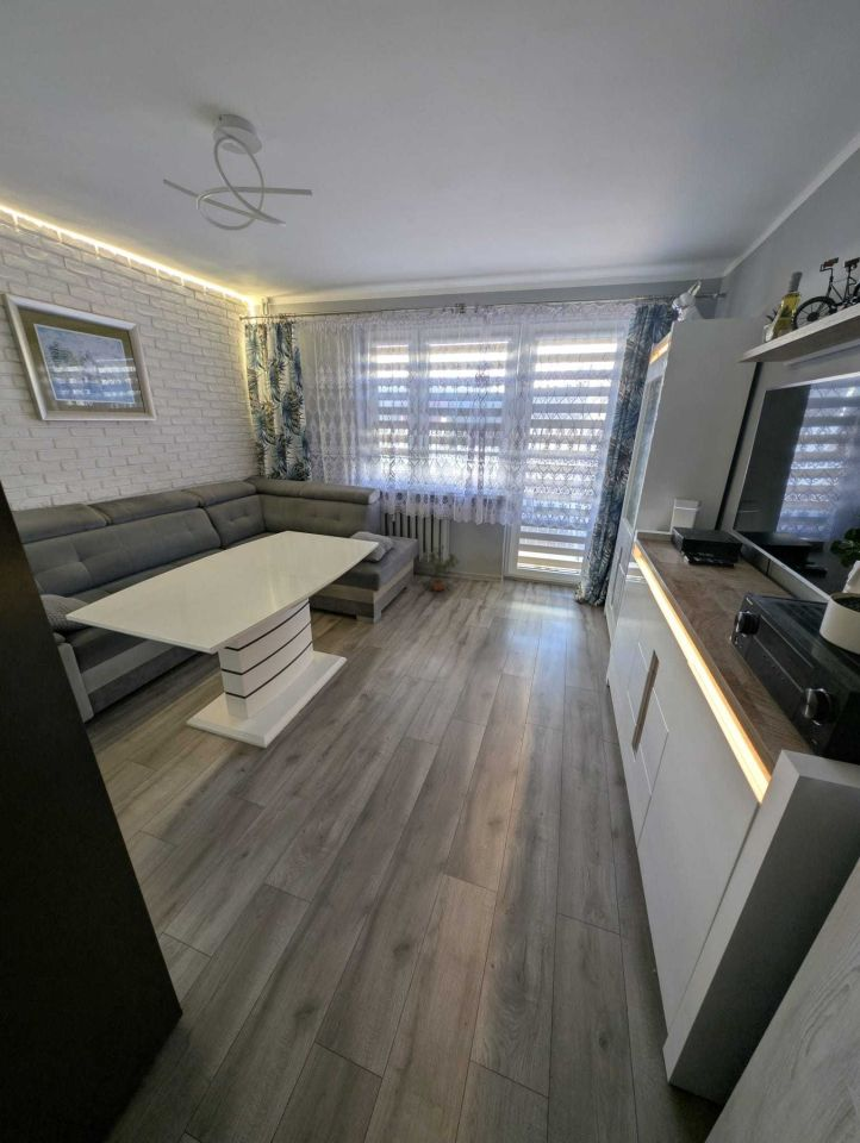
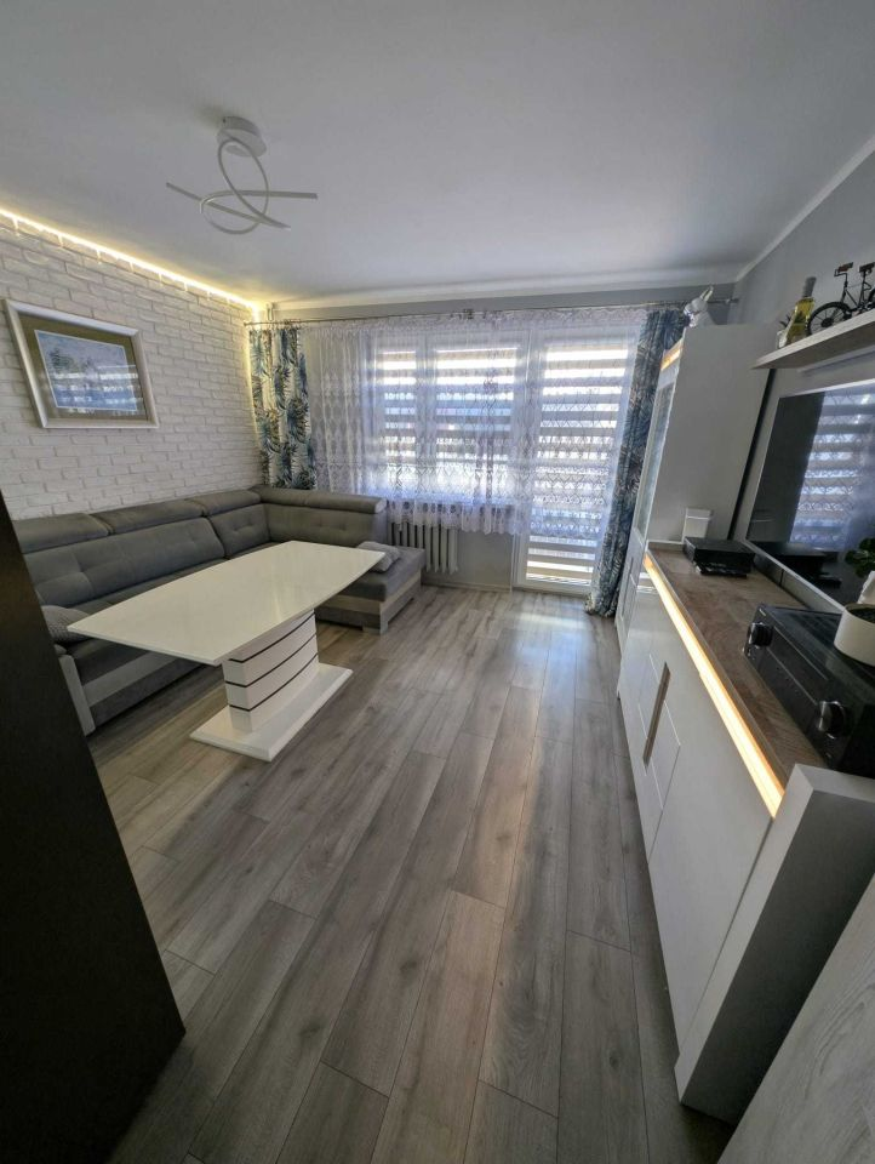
- potted plant (438, 568)
